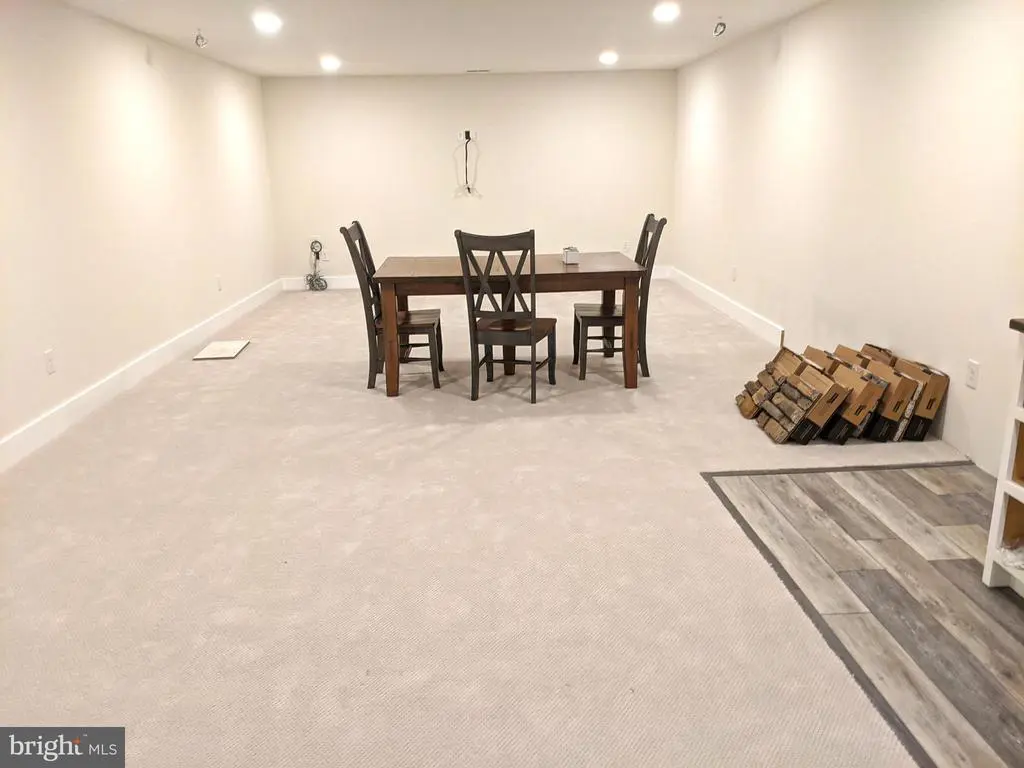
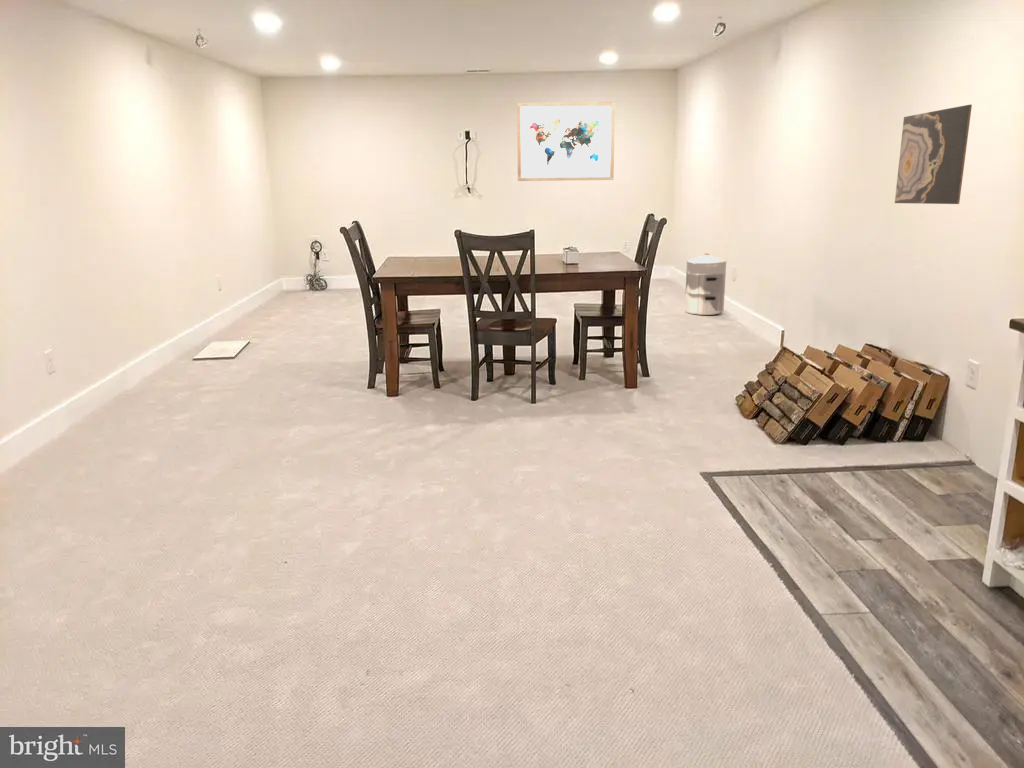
+ wall art (565, 142)
+ waste bin (705, 283)
+ wall art (930, 158)
